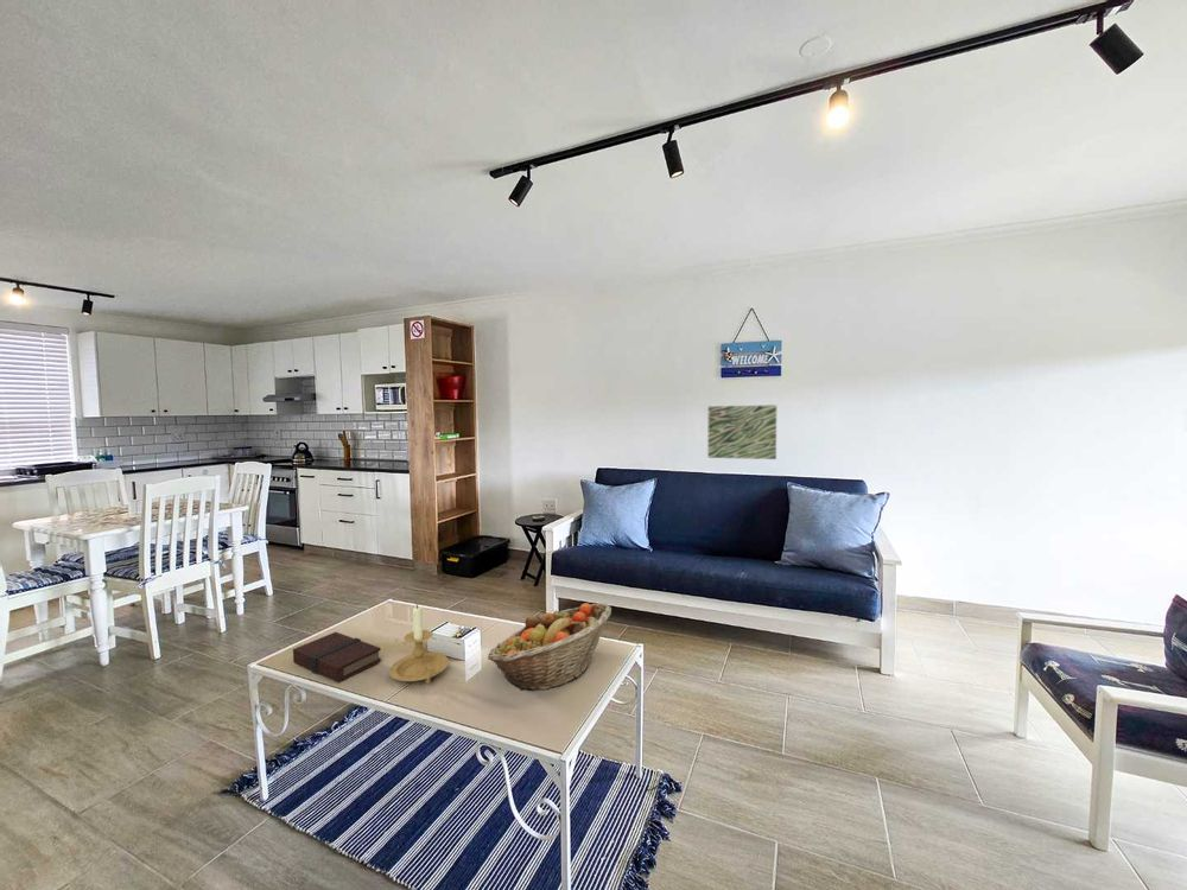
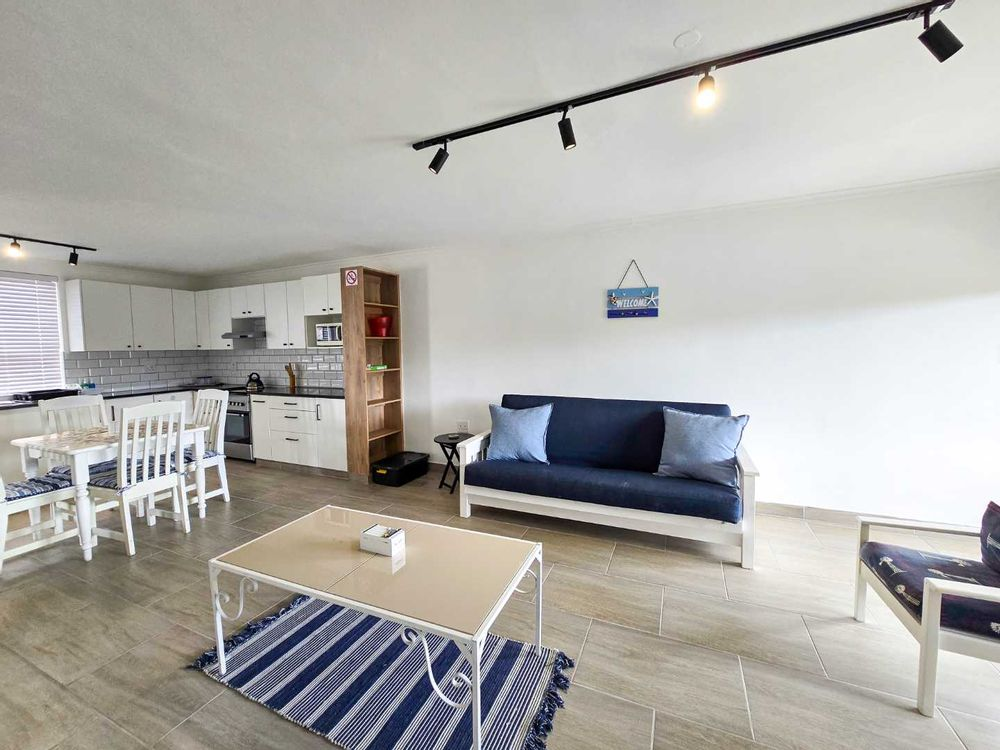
- candle holder (418, 638)
- wall art (741, 432)
- fruit basket (553, 640)
- book (337, 655)
